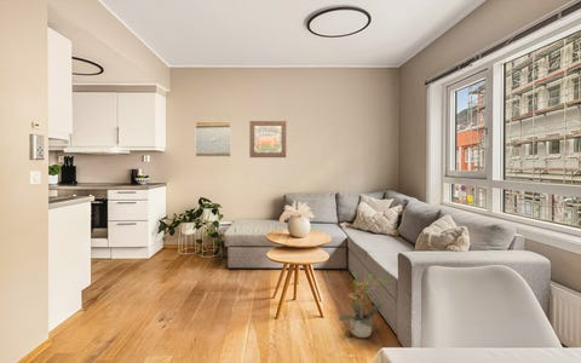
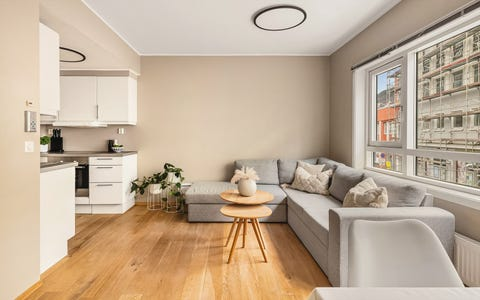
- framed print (213, 139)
- potted plant (362, 301)
- wall art (268, 139)
